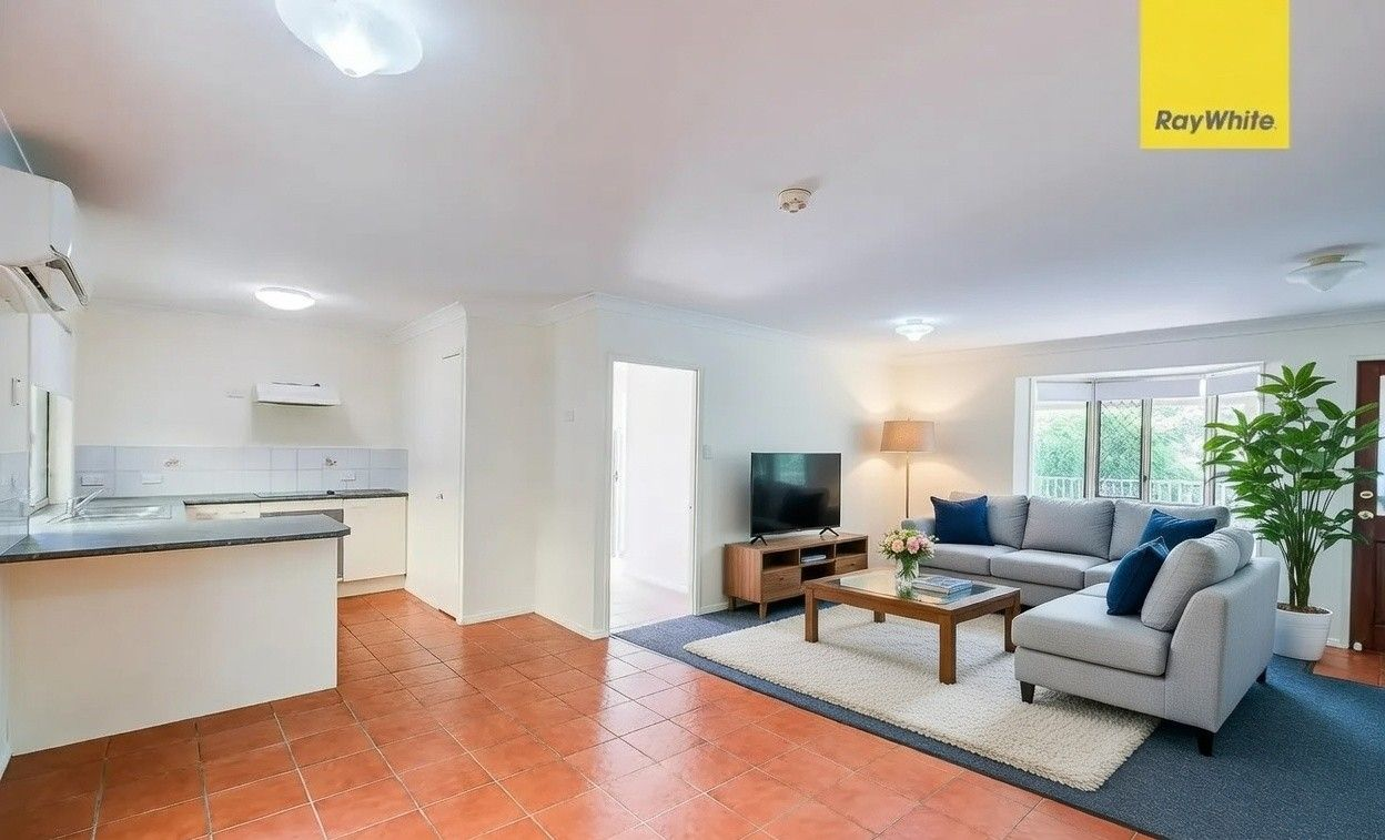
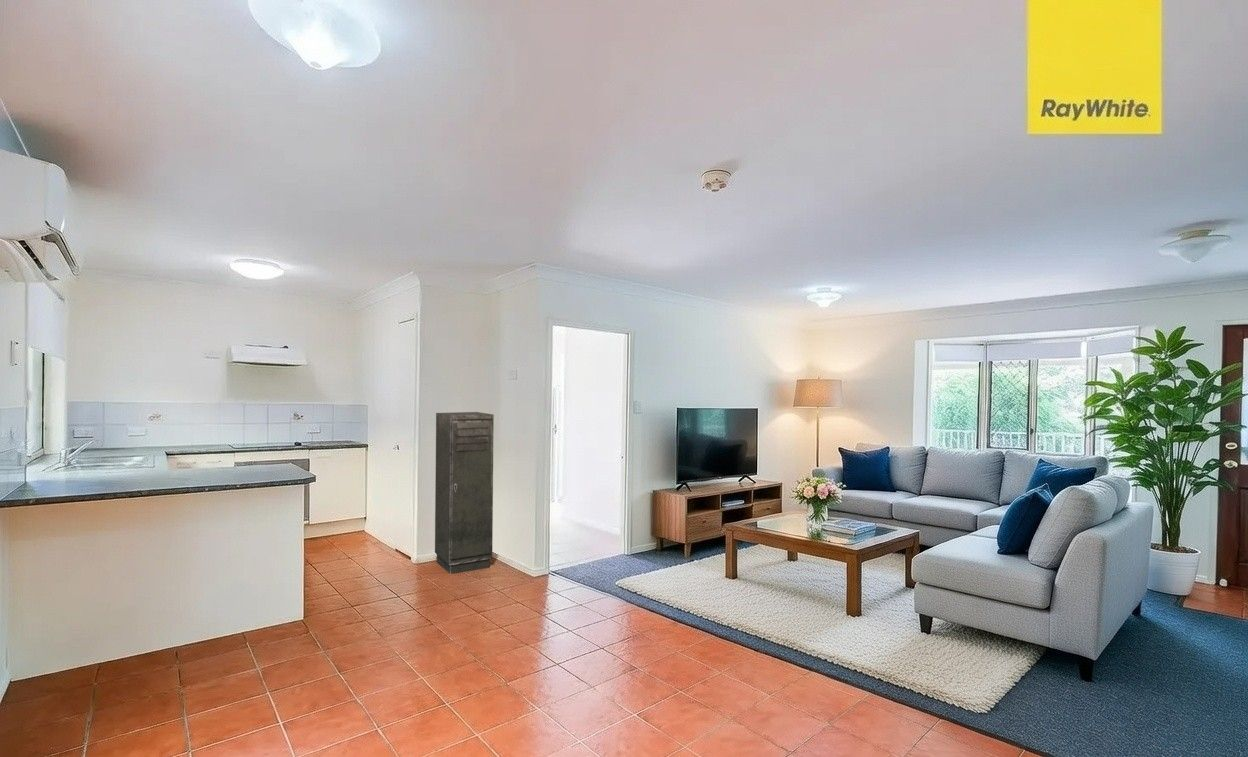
+ storage cabinet (464, 489)
